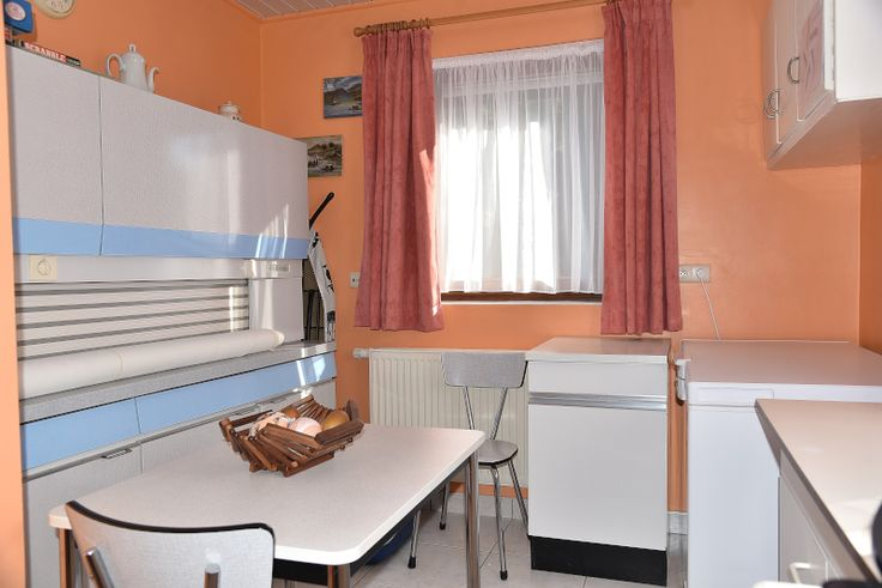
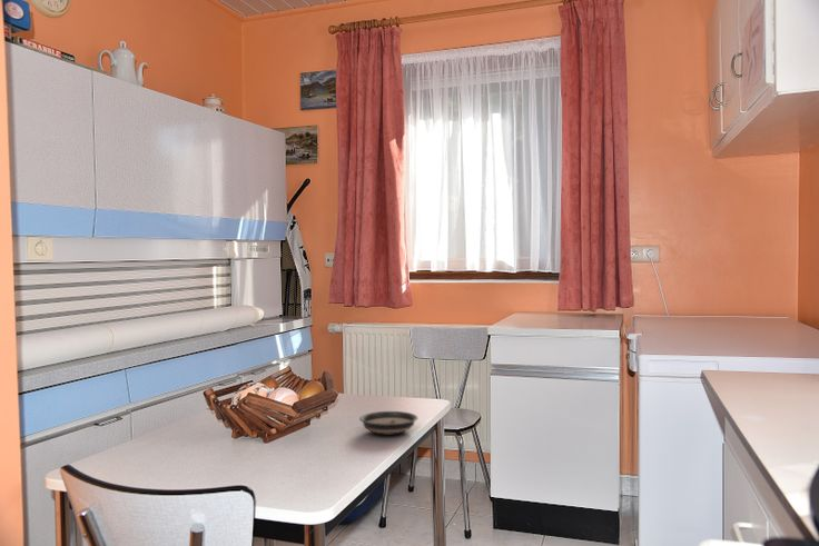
+ saucer (388, 424)
